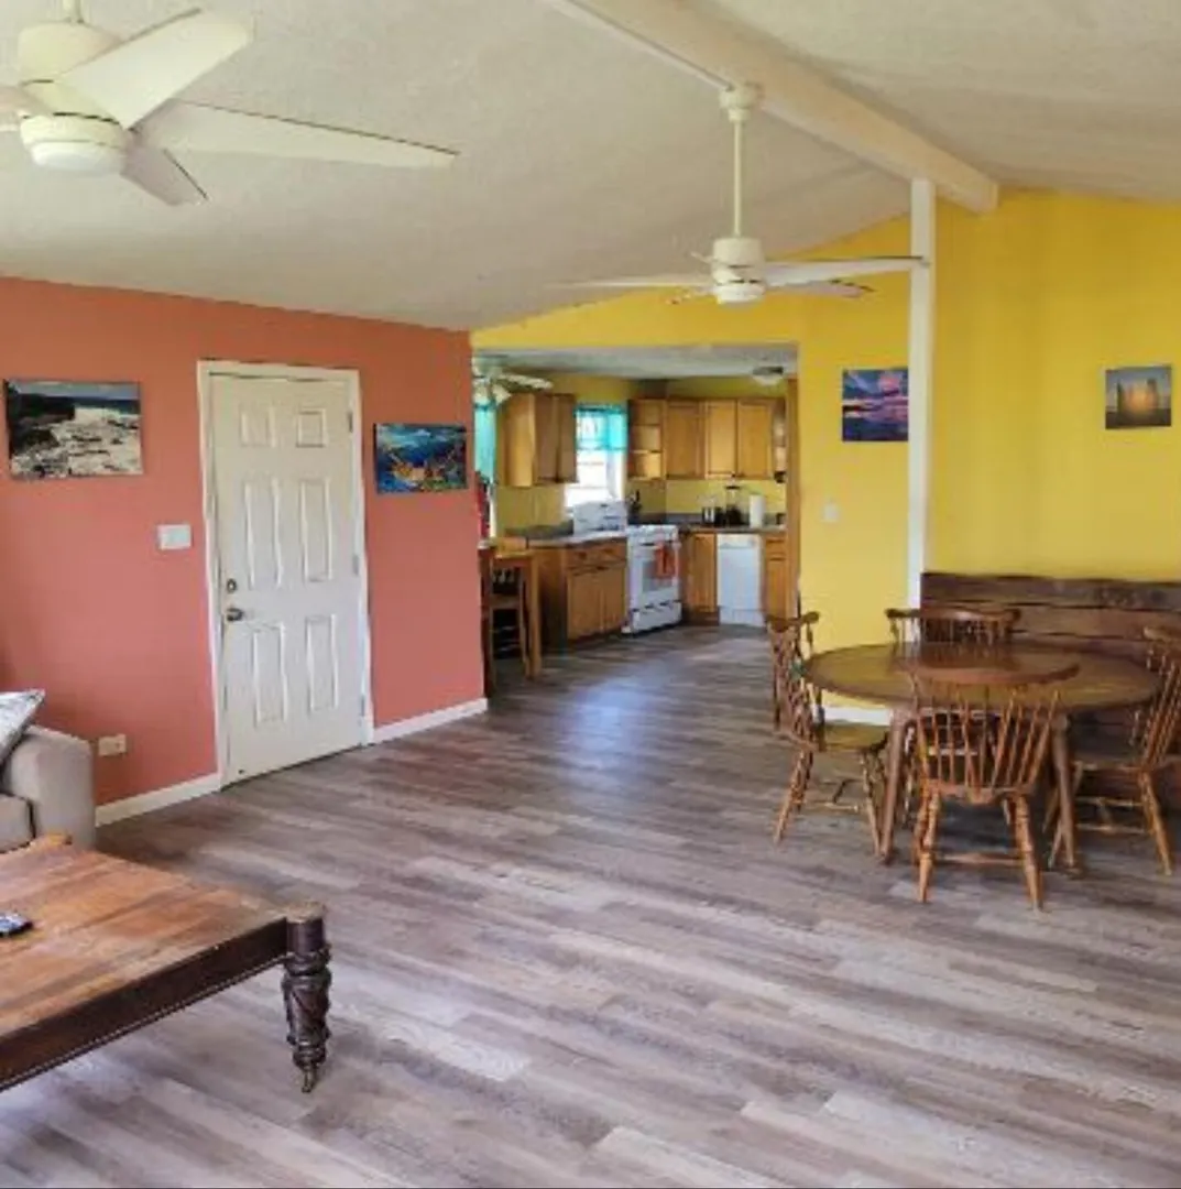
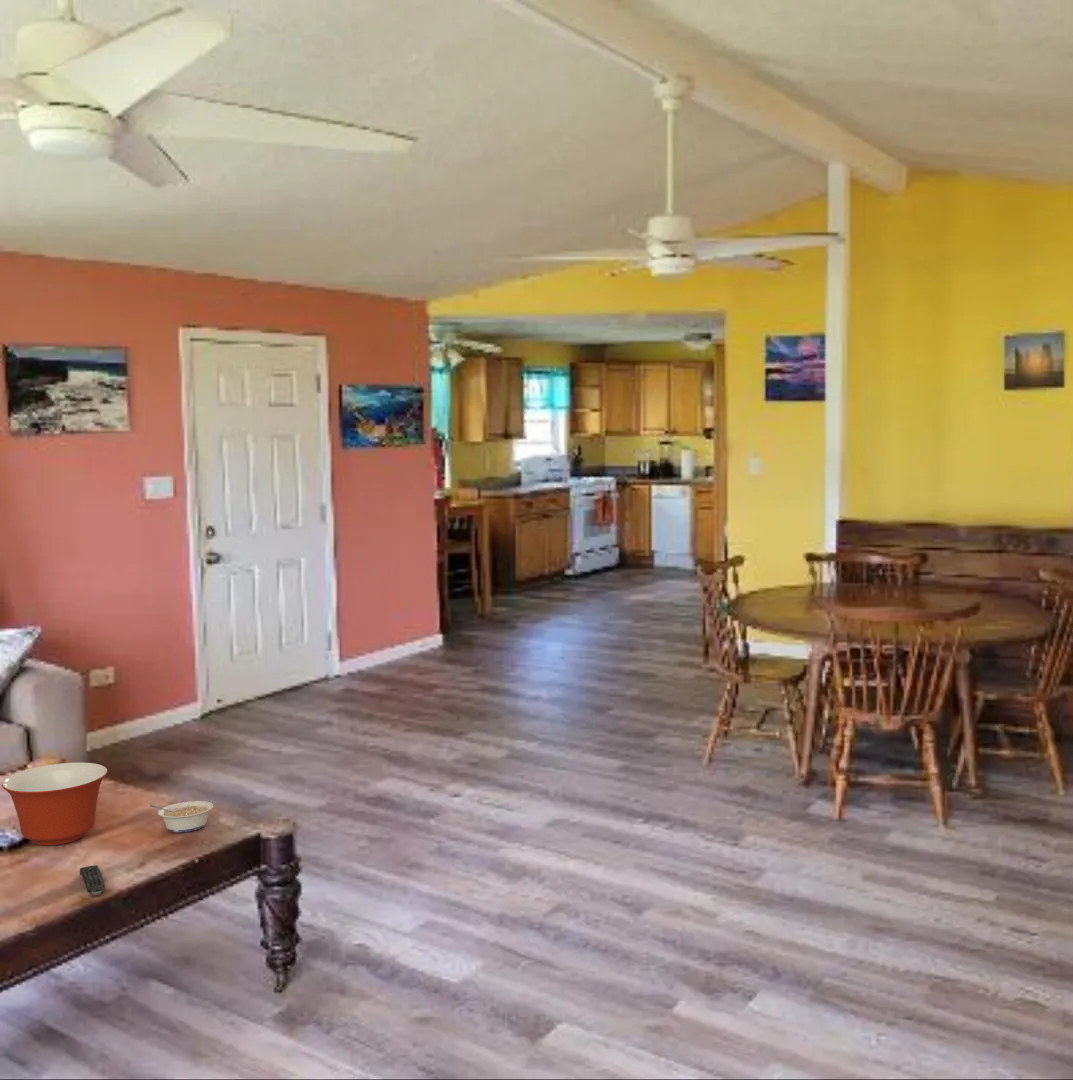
+ legume (183, 816)
+ mixing bowl (57, 806)
+ remote control (93, 879)
